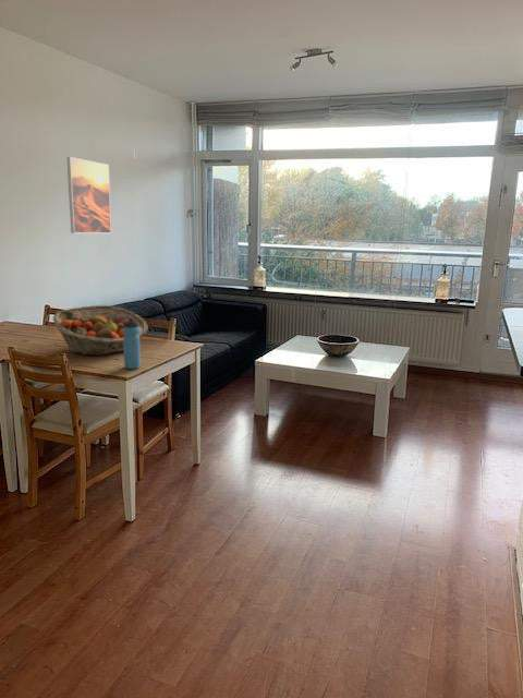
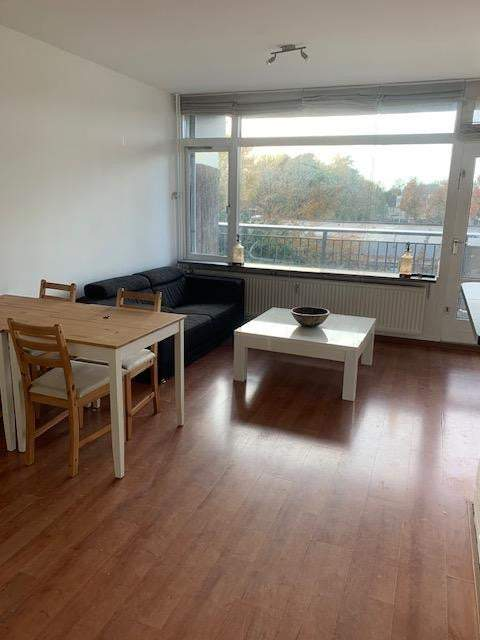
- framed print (90, 197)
- water bottle (131, 342)
- fruit basket (101, 328)
